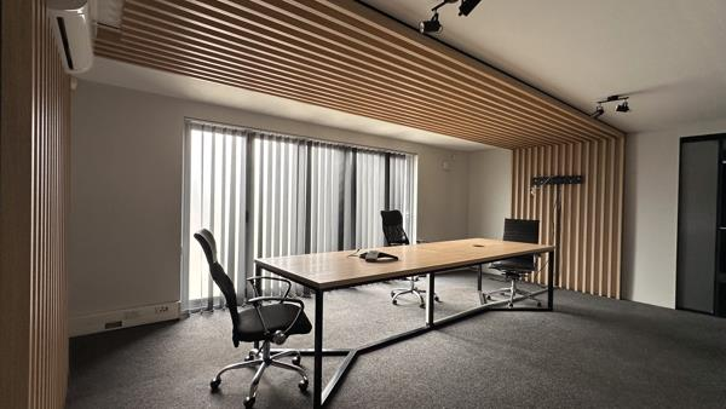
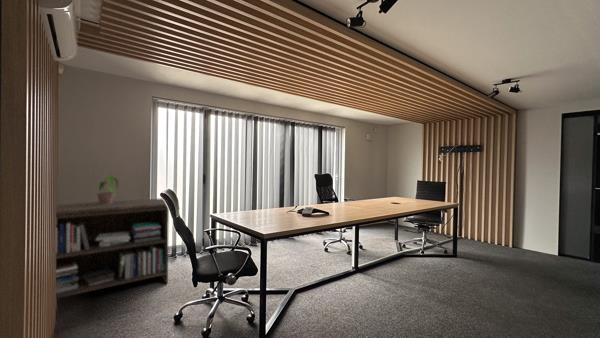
+ potted plant (107, 187)
+ storage cabinet (102, 247)
